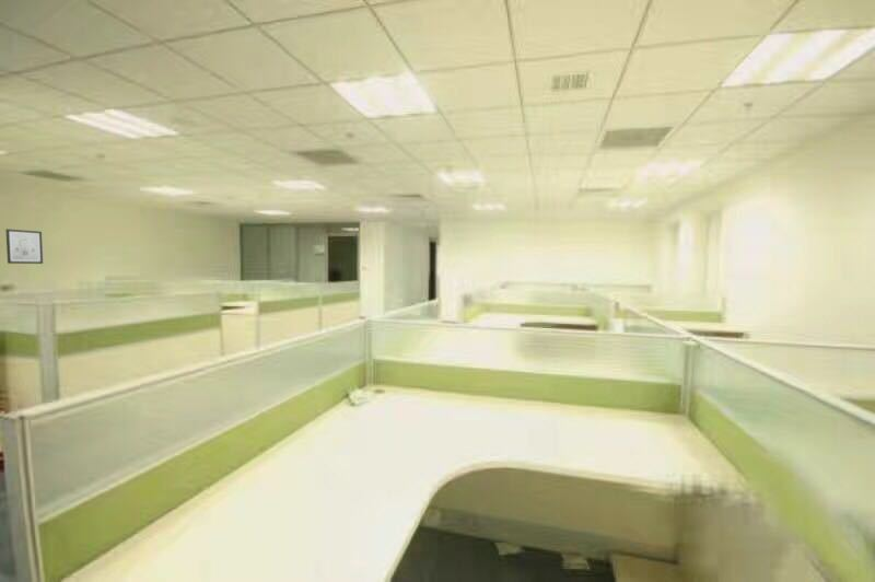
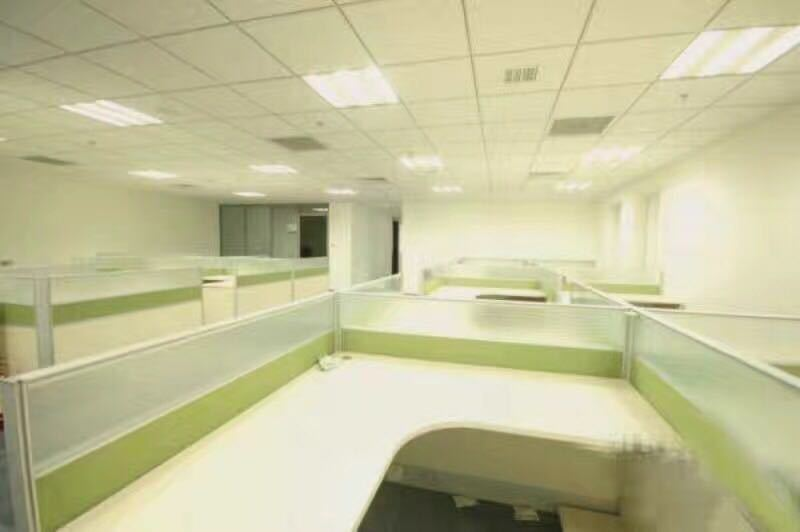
- wall art (24, 246)
